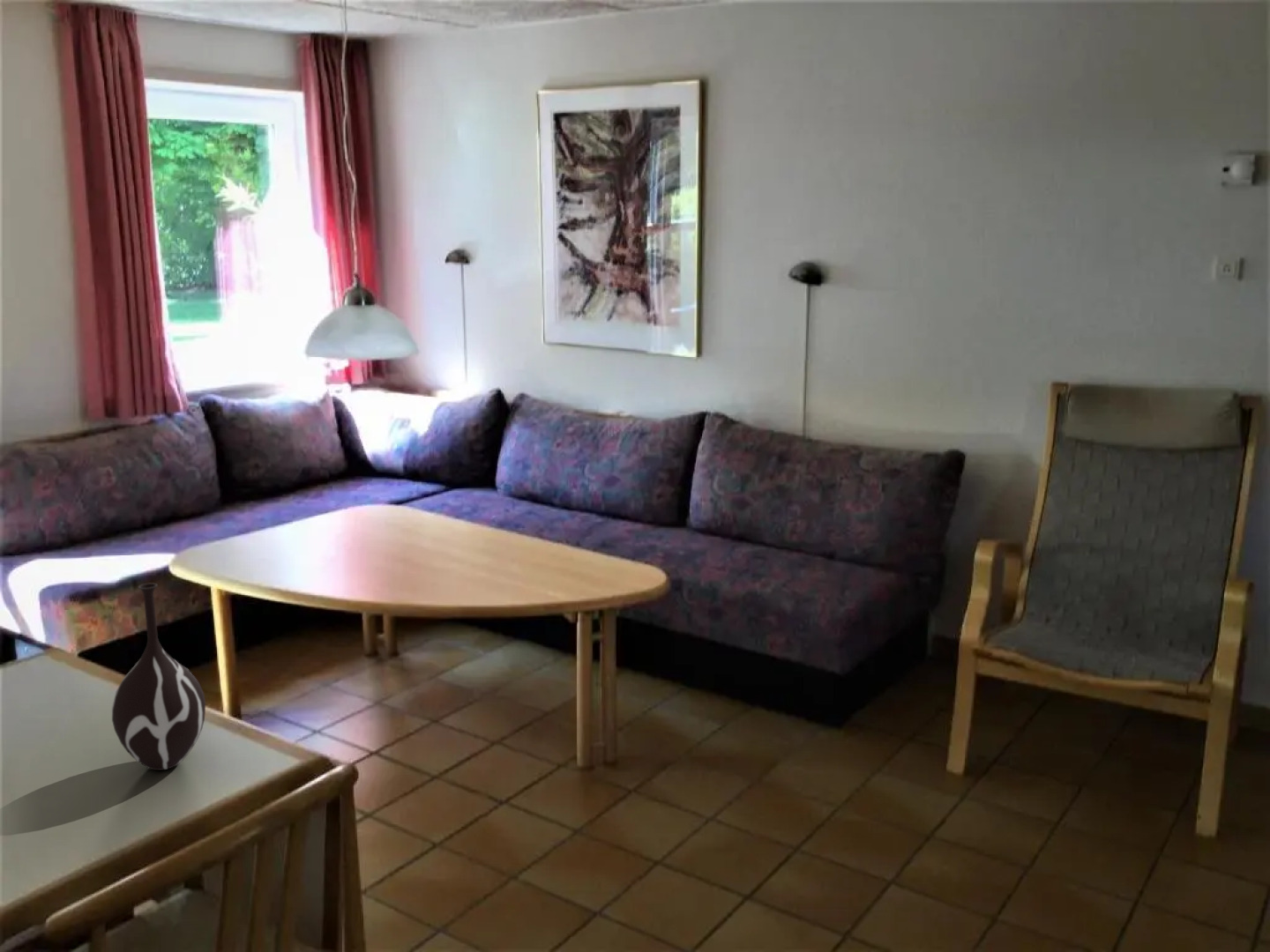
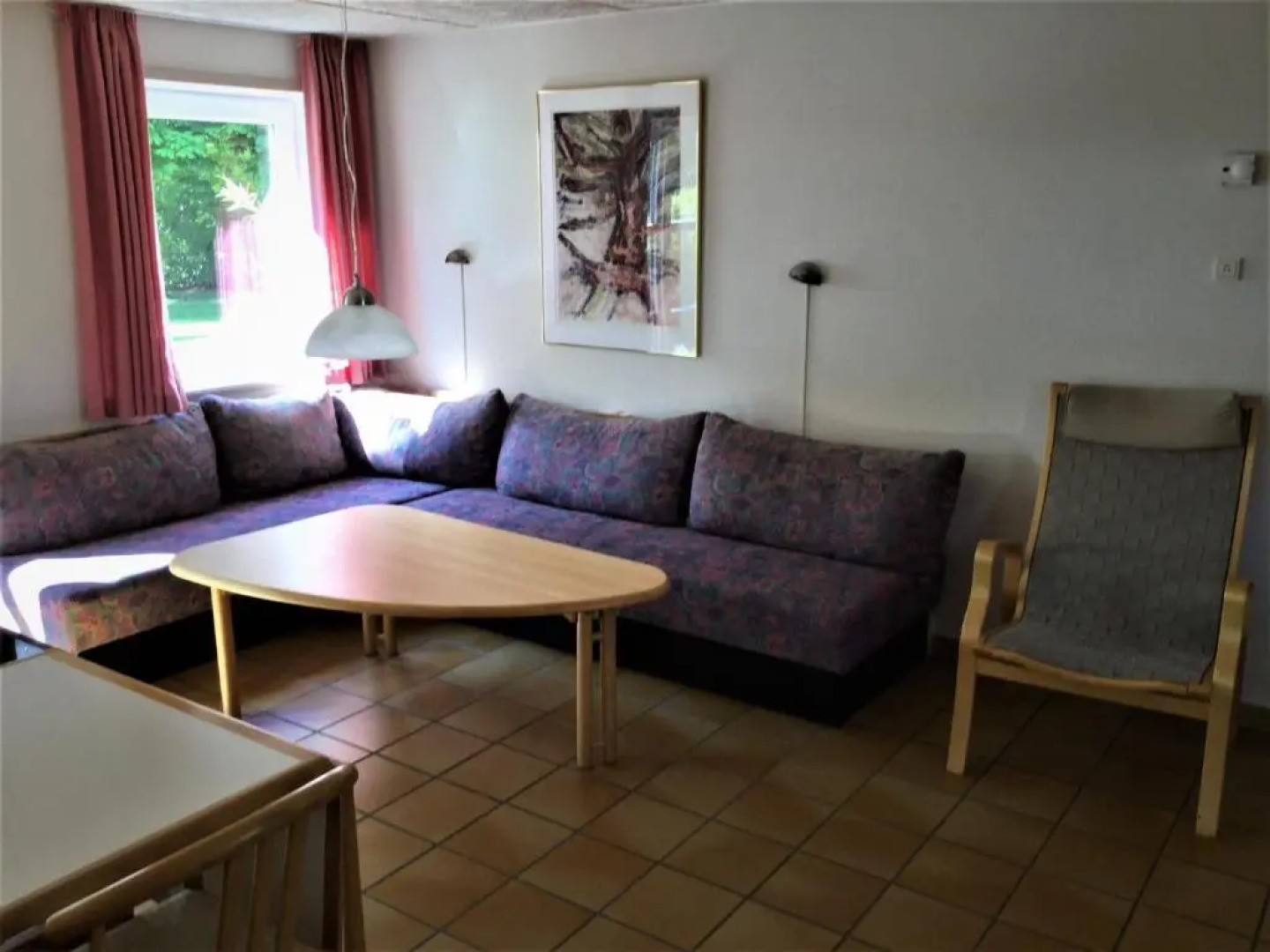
- vase (156, 676)
